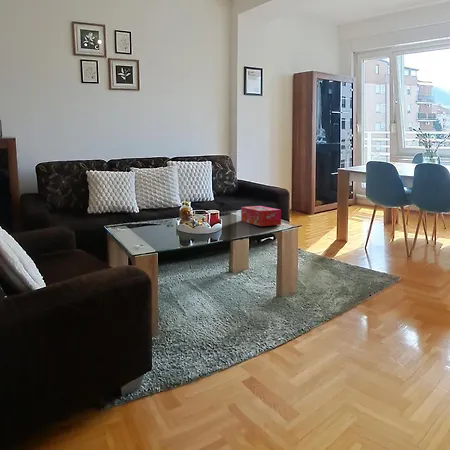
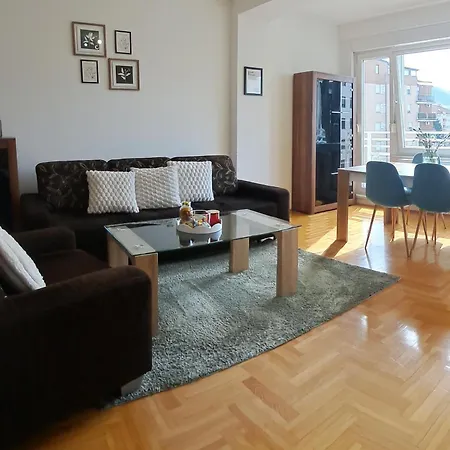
- tissue box (260, 215)
